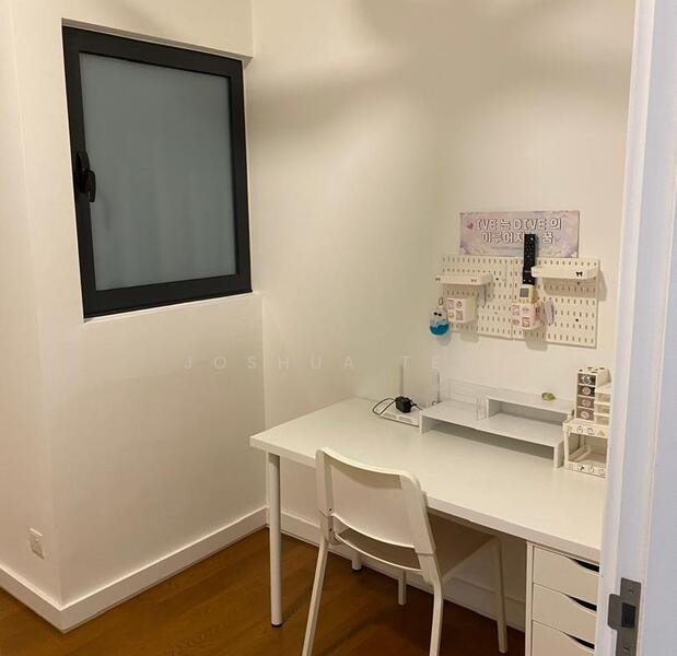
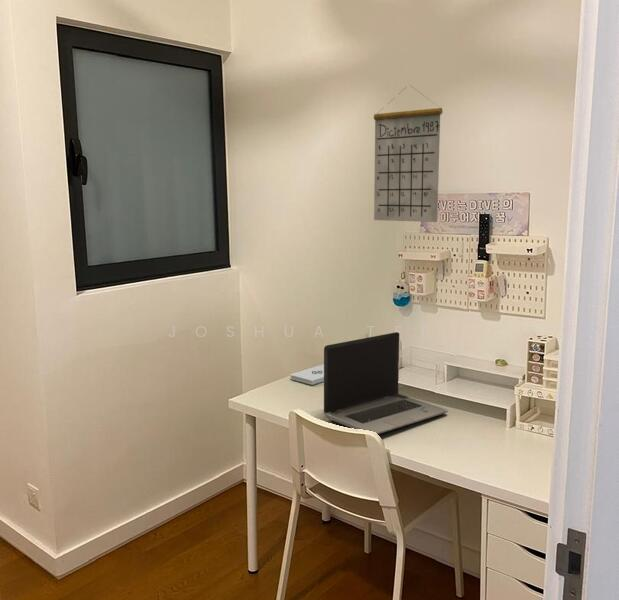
+ laptop computer (387, 381)
+ notepad (318, 374)
+ calendar (406, 153)
